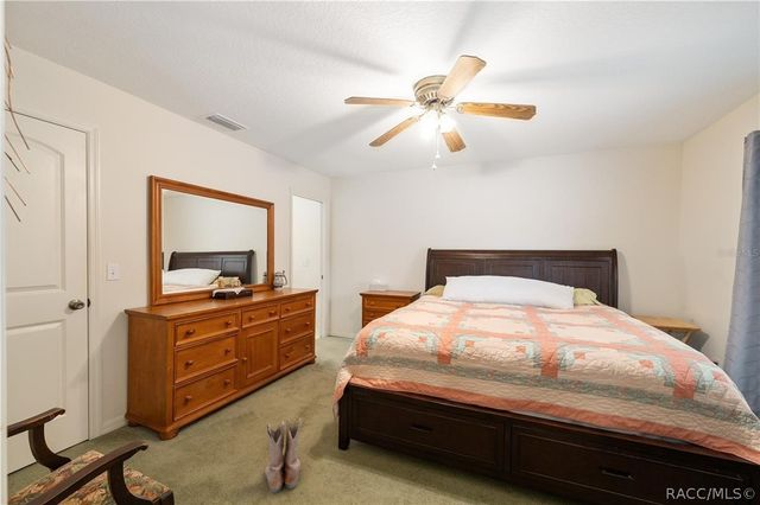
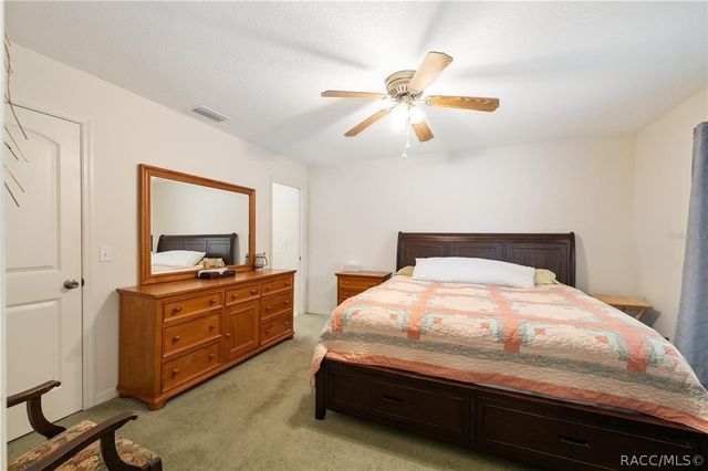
- boots (283, 445)
